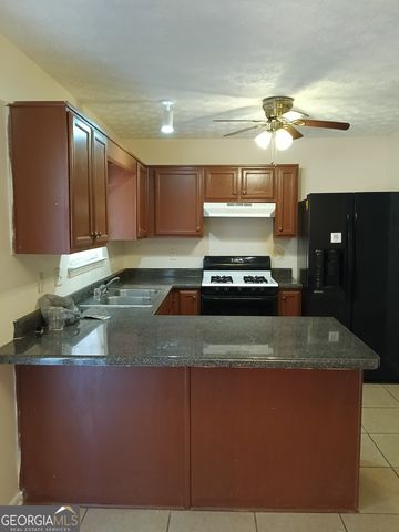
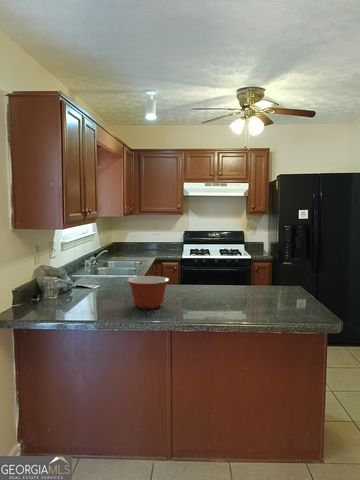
+ mixing bowl (148, 292)
